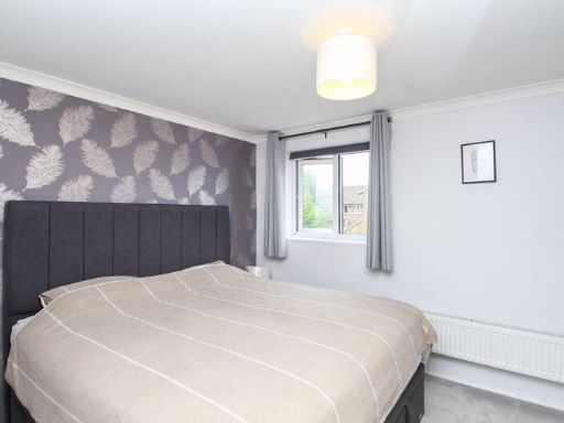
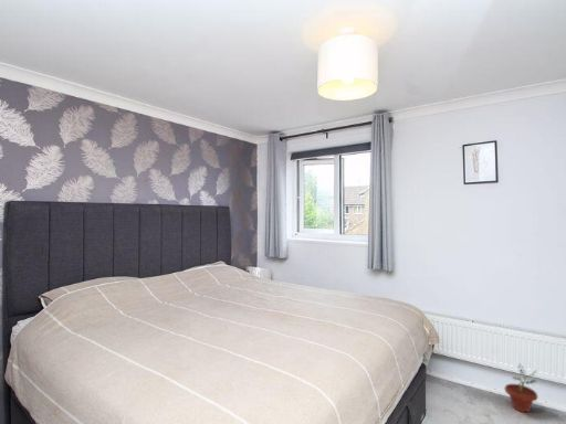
+ potted plant (522, 386)
